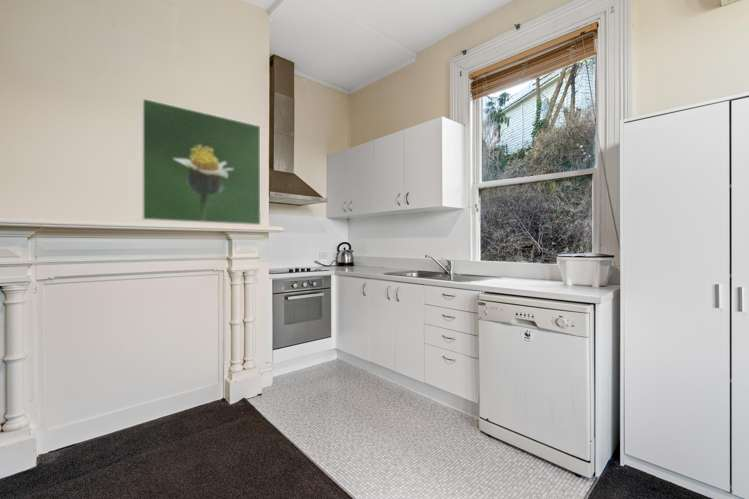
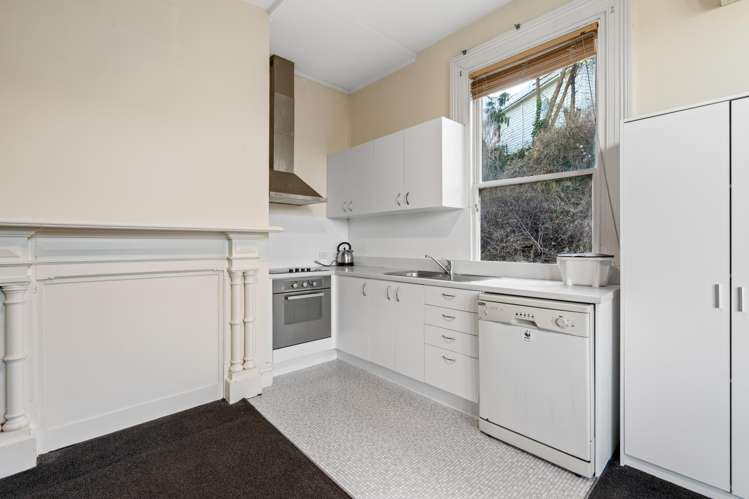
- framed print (206, 168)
